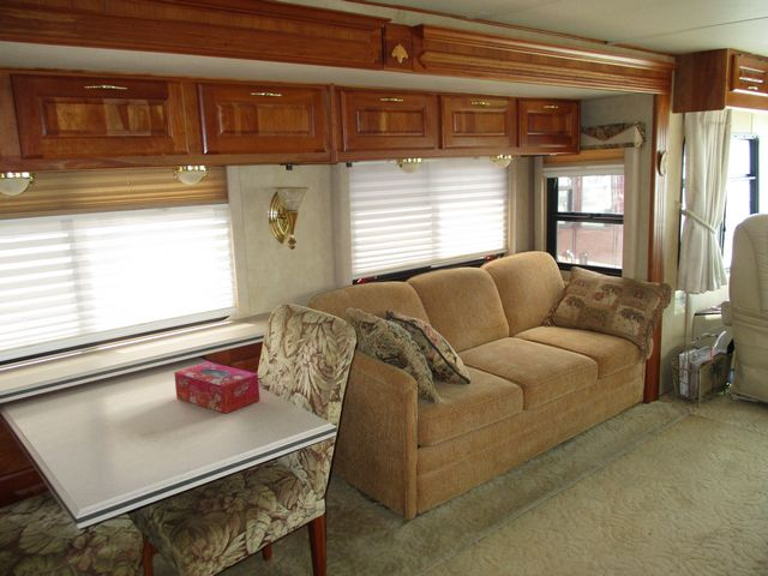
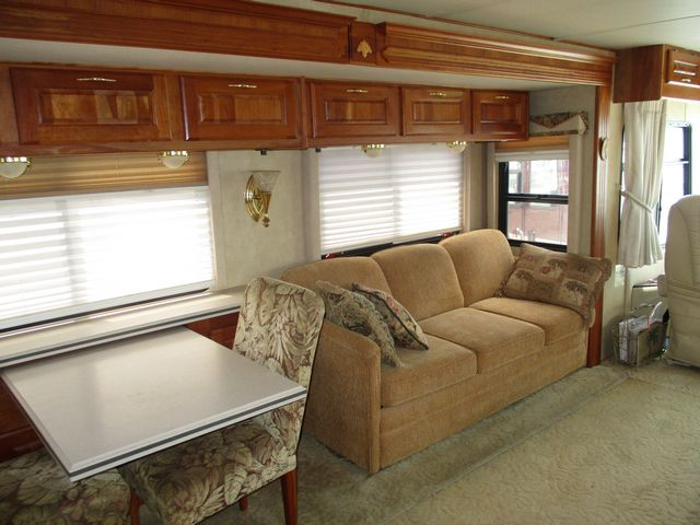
- tissue box (216, 385)
